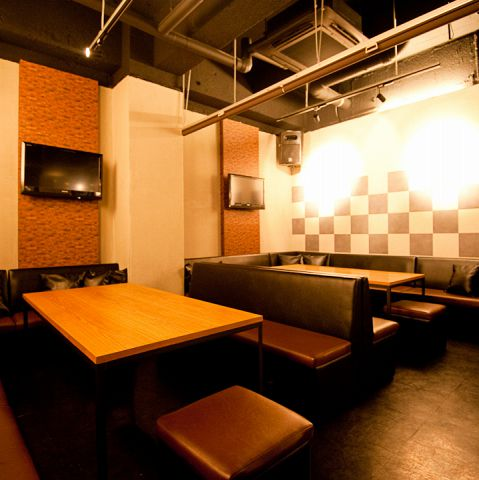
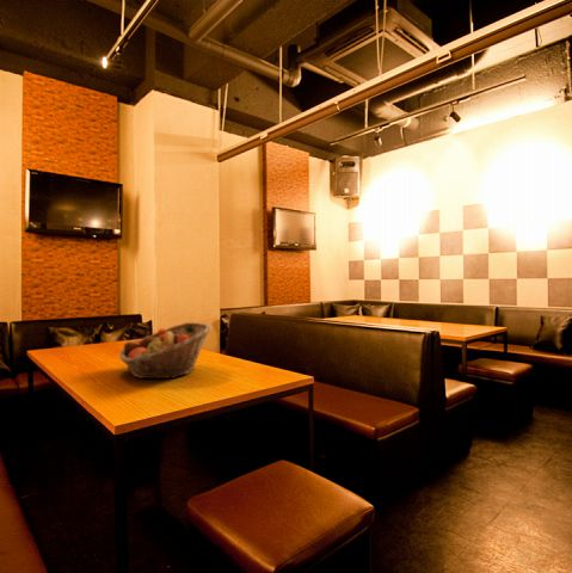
+ fruit basket (166, 347)
